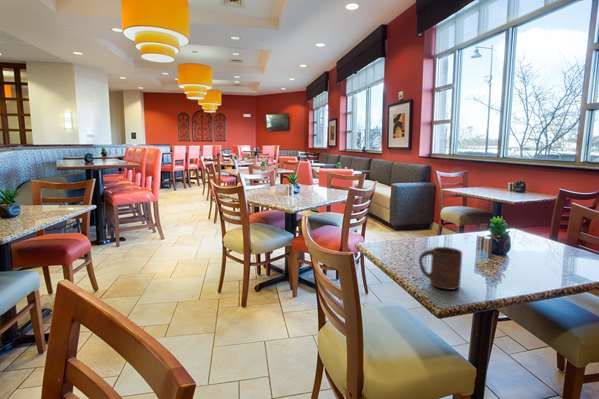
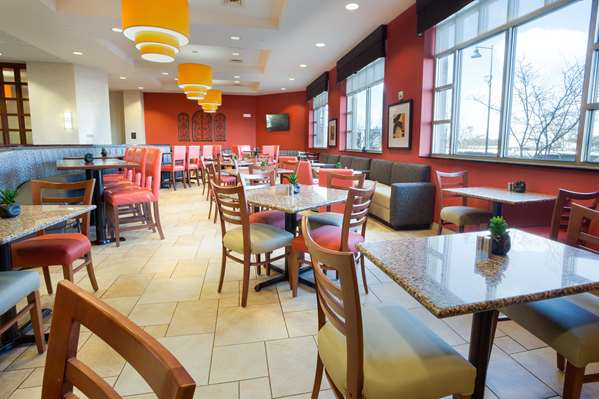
- cup (441, 267)
